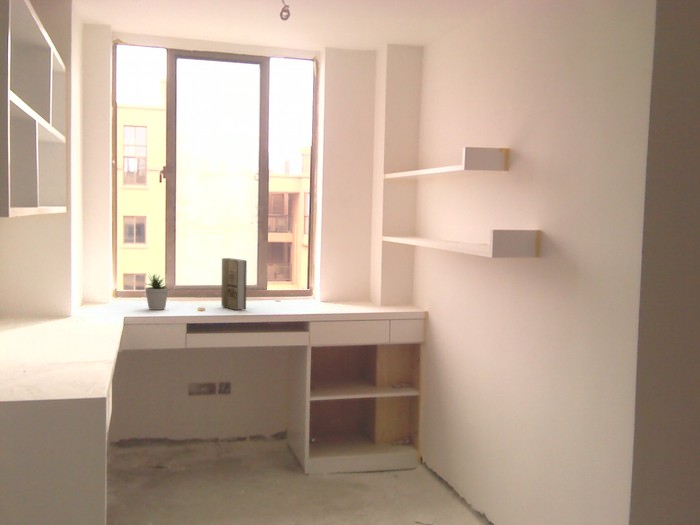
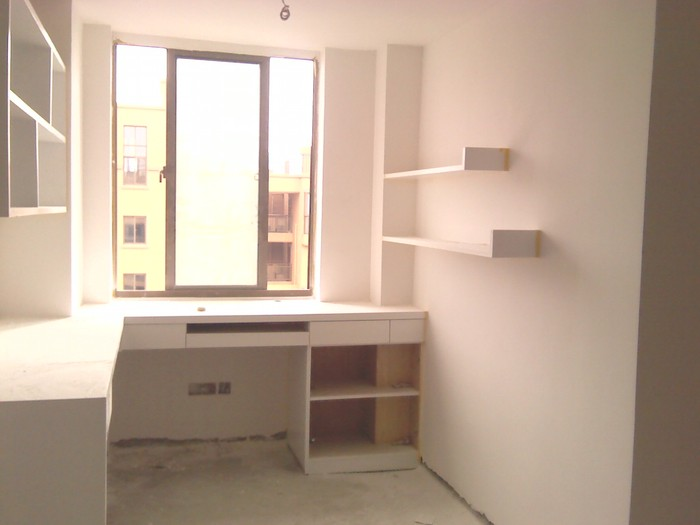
- book (233, 283)
- potted plant (157, 290)
